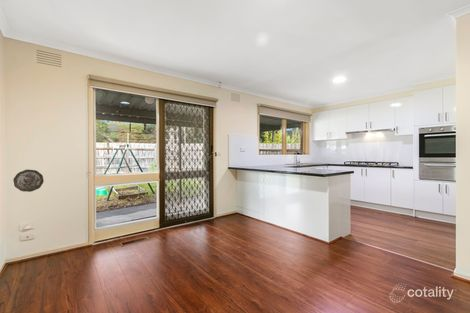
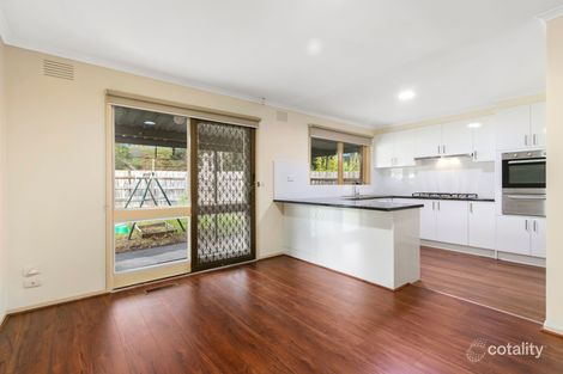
- decorative plate (29, 180)
